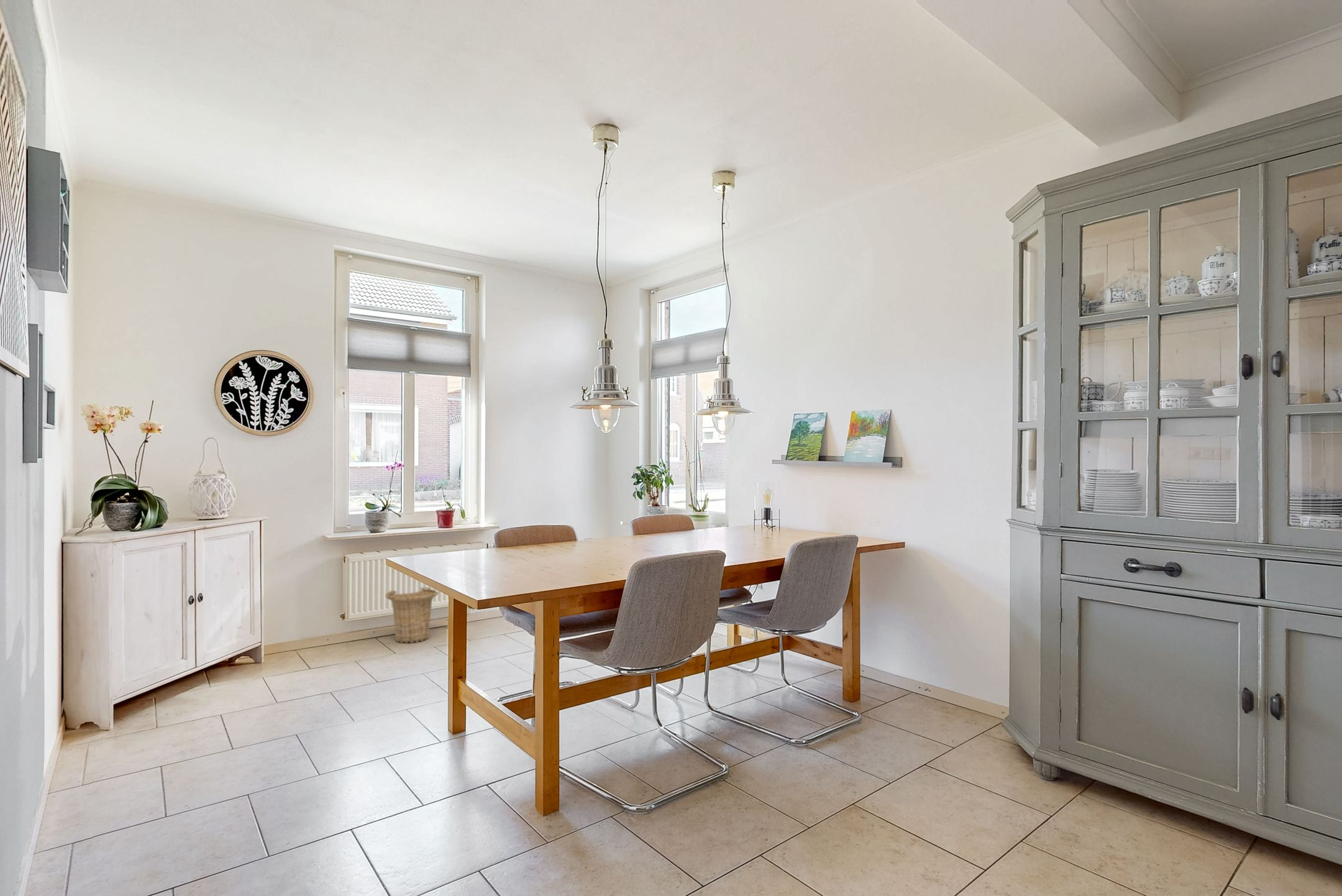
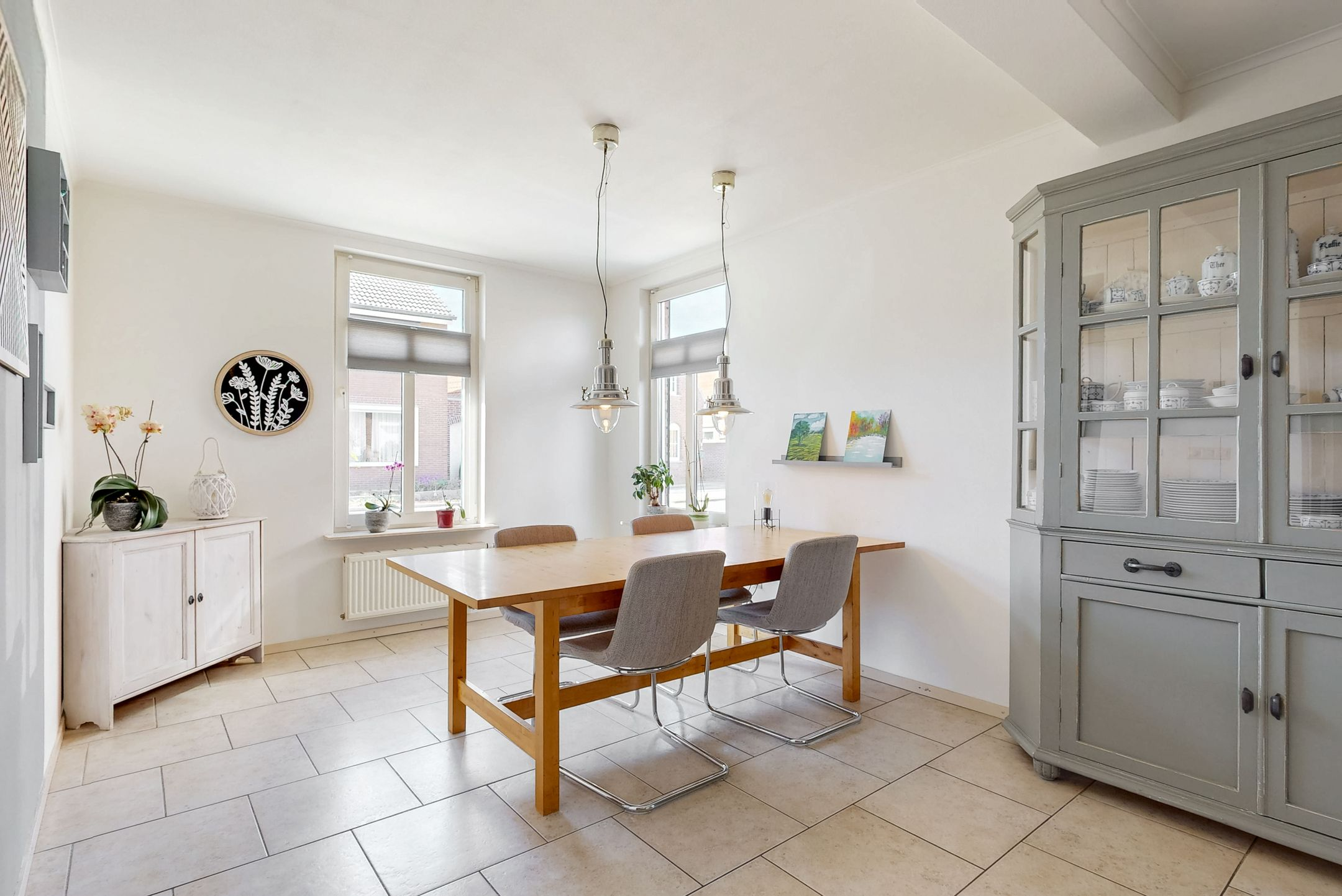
- basket (412, 615)
